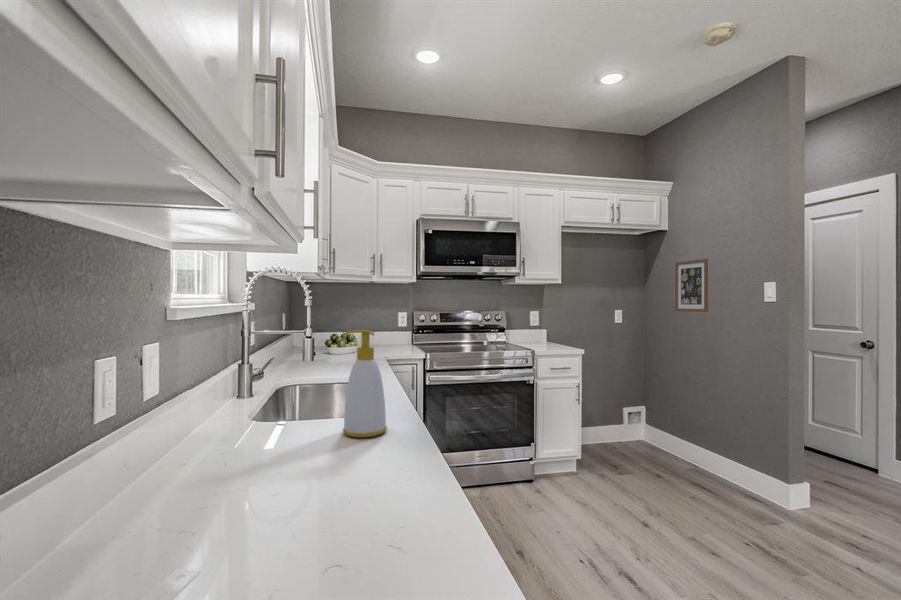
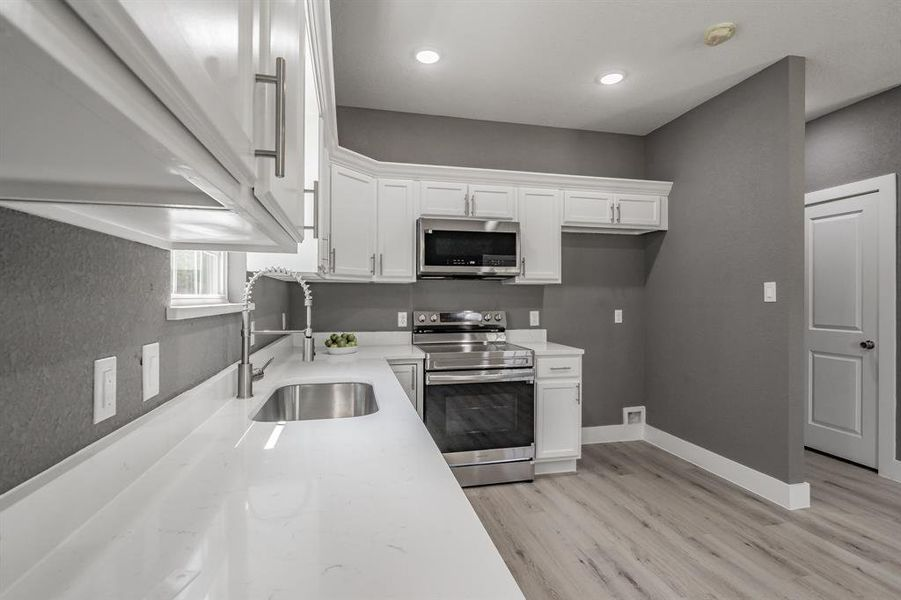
- soap bottle (364, 380)
- wall art (690, 286)
